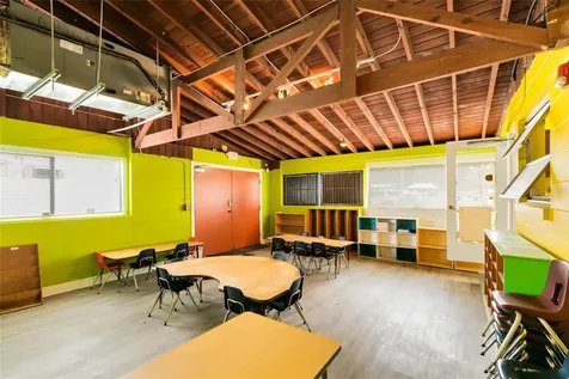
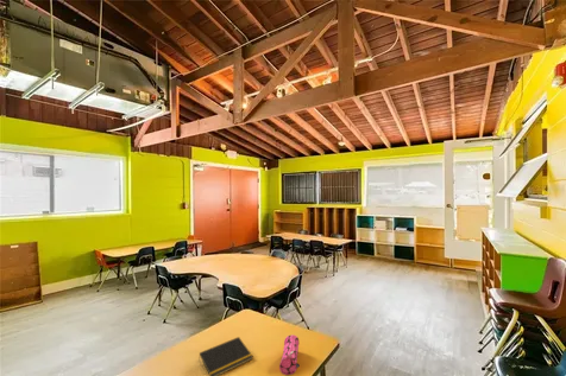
+ pencil case (290, 352)
+ notepad (226, 356)
